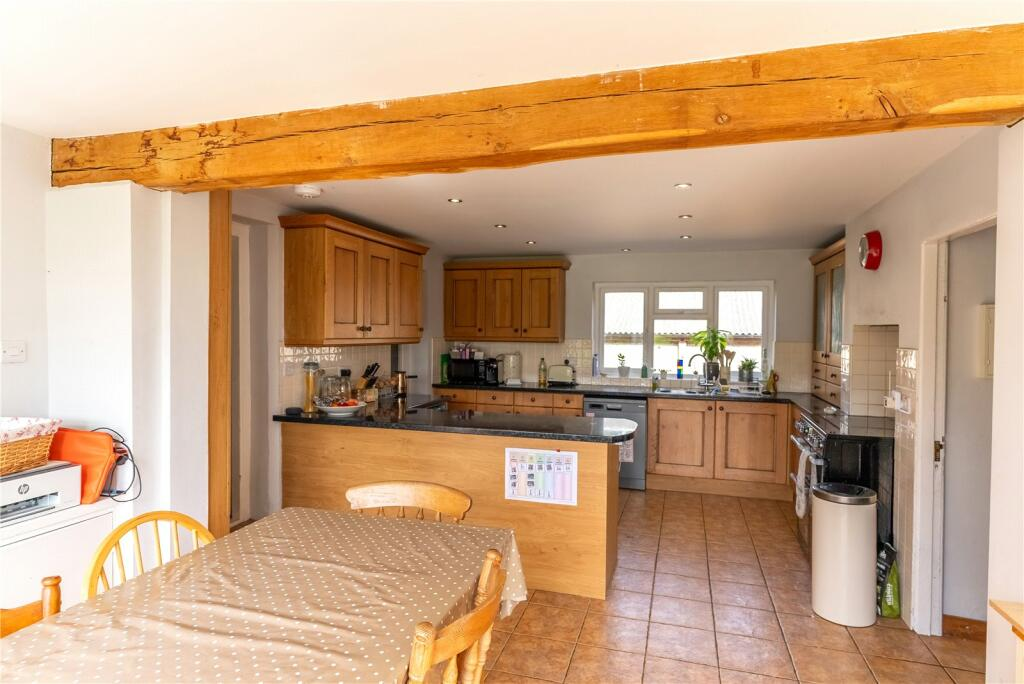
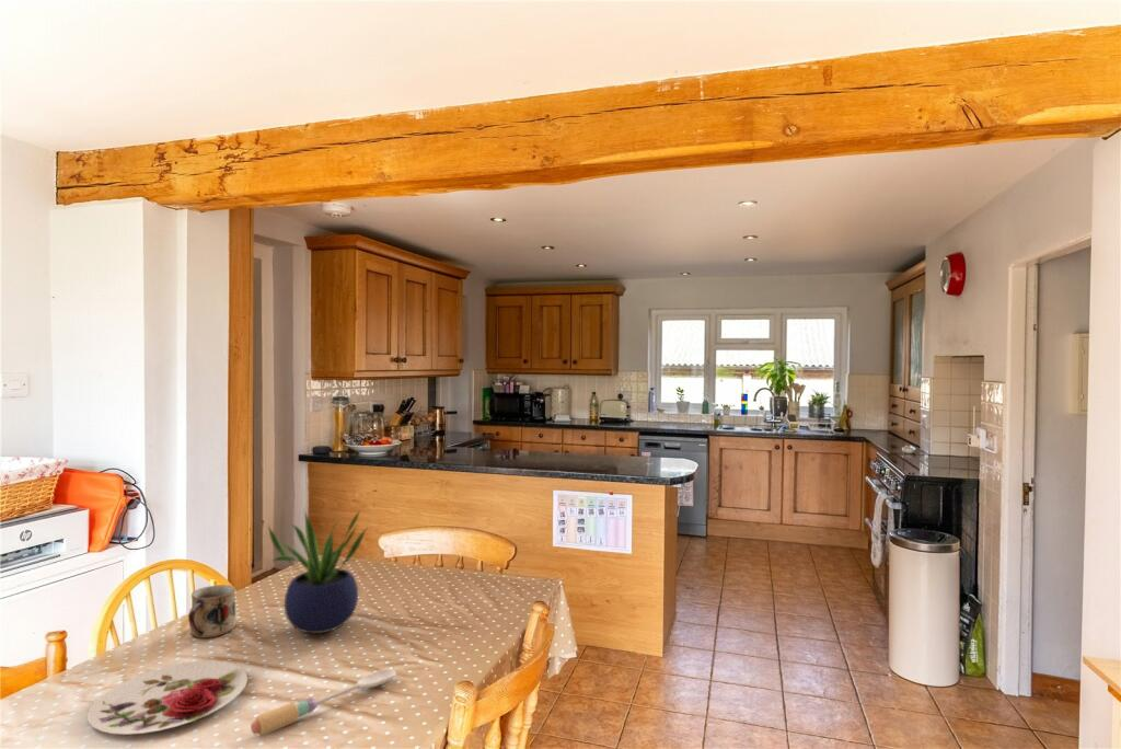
+ plate (172, 692)
+ mug (211, 611)
+ spoon (330, 695)
+ potted plant (323, 573)
